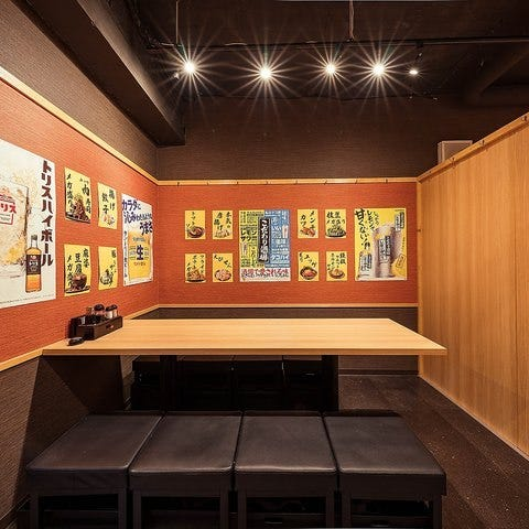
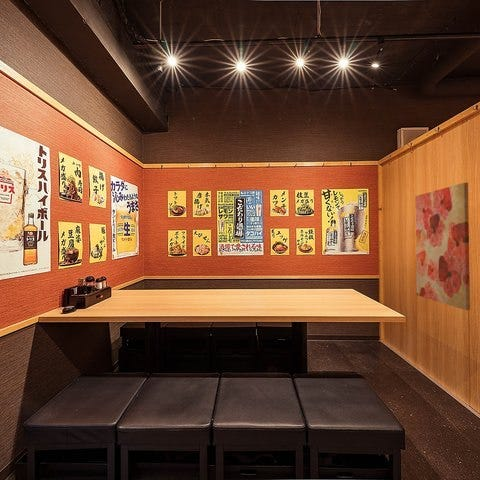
+ wall art (439, 245)
